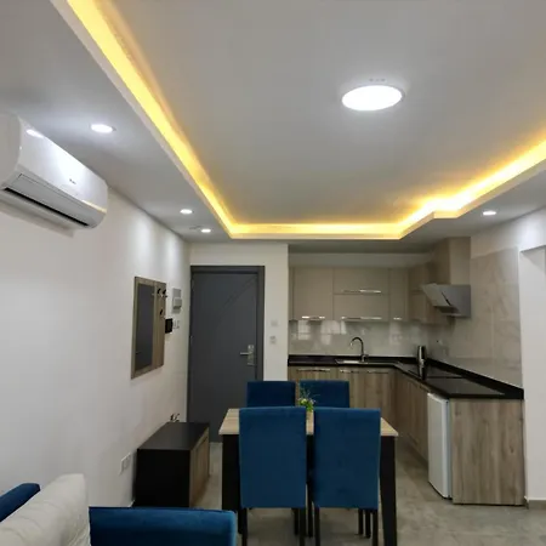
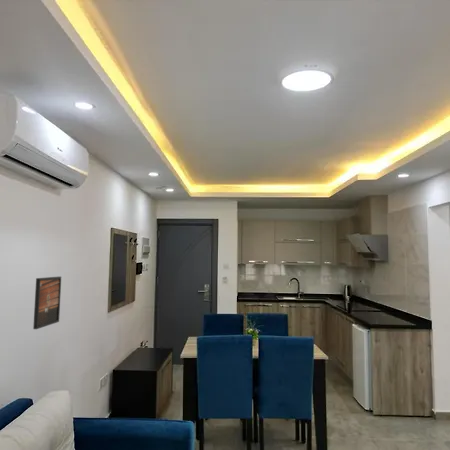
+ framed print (48, 301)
